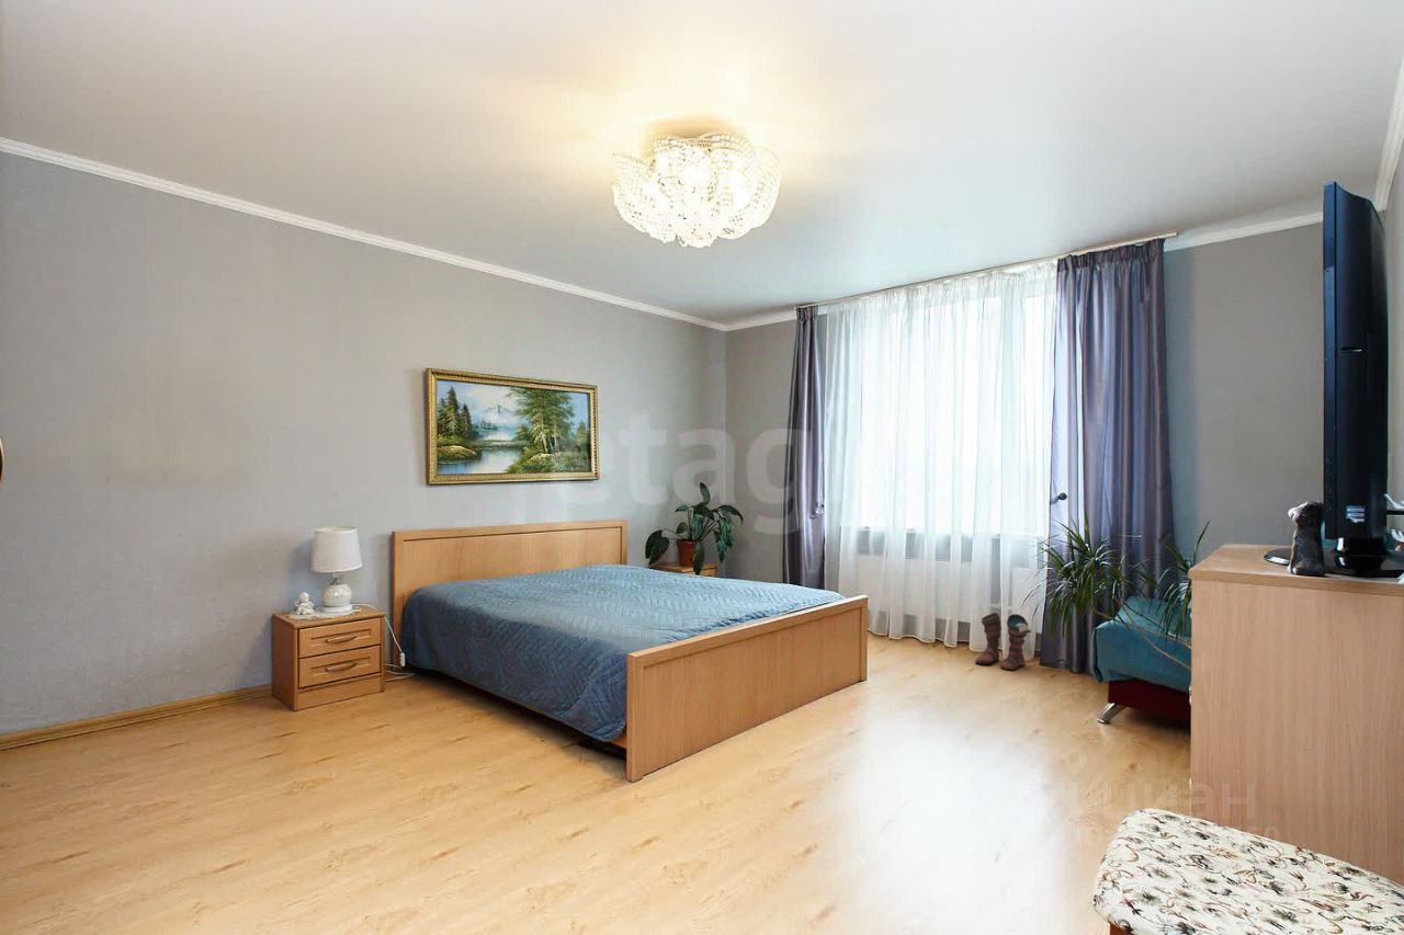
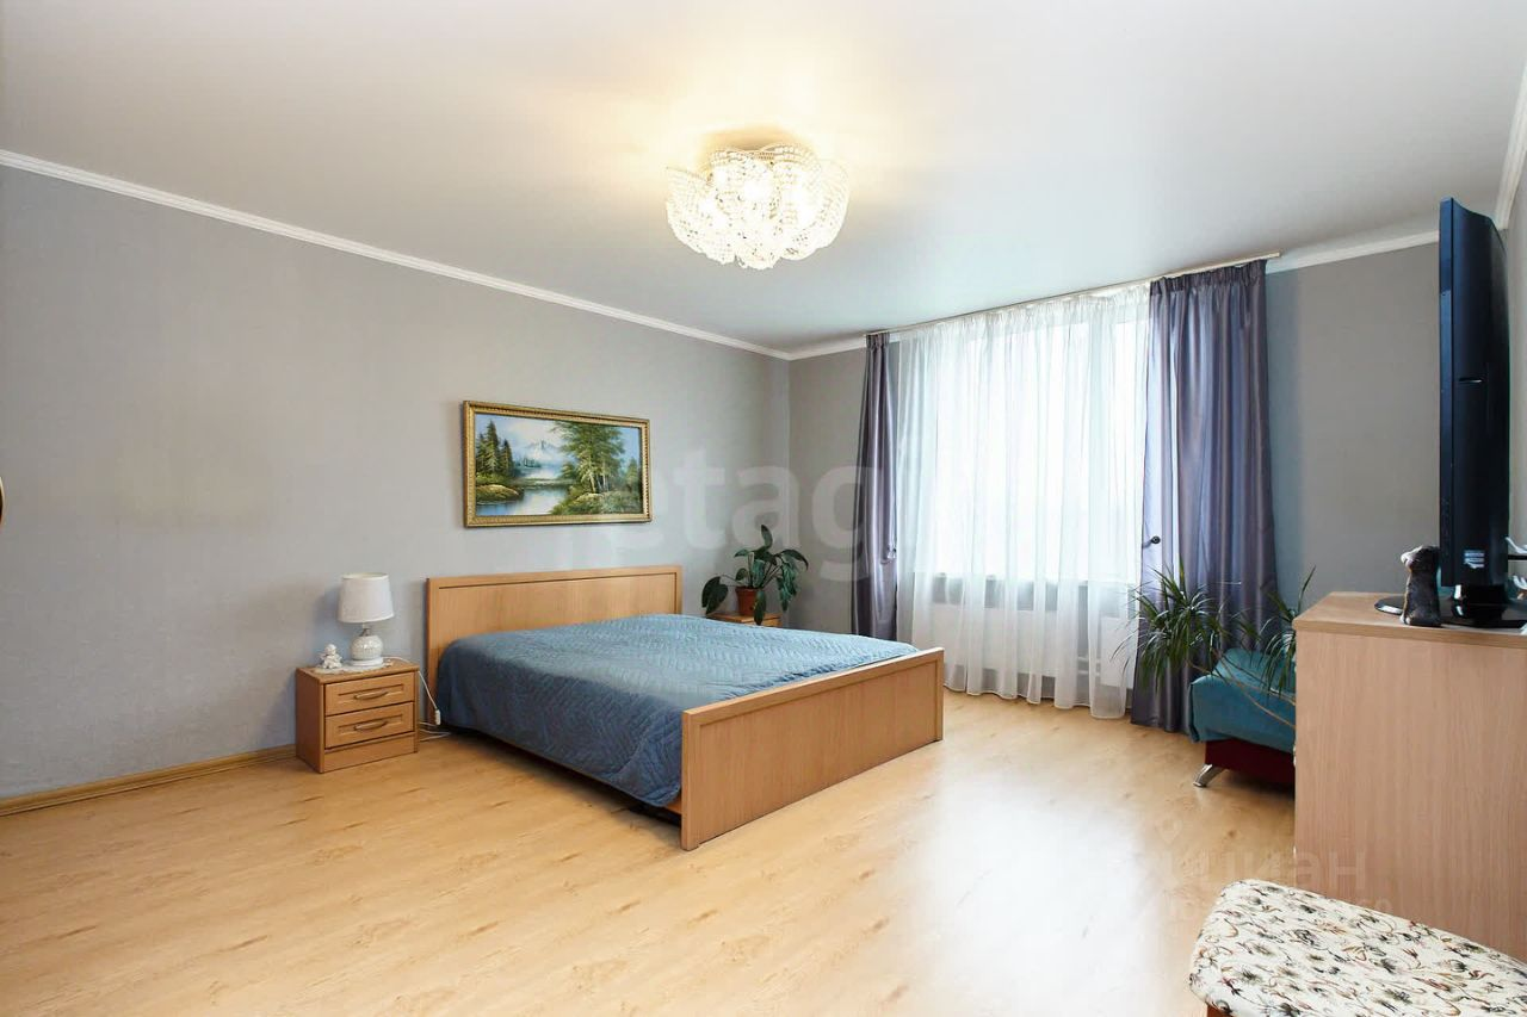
- boots (1009, 639)
